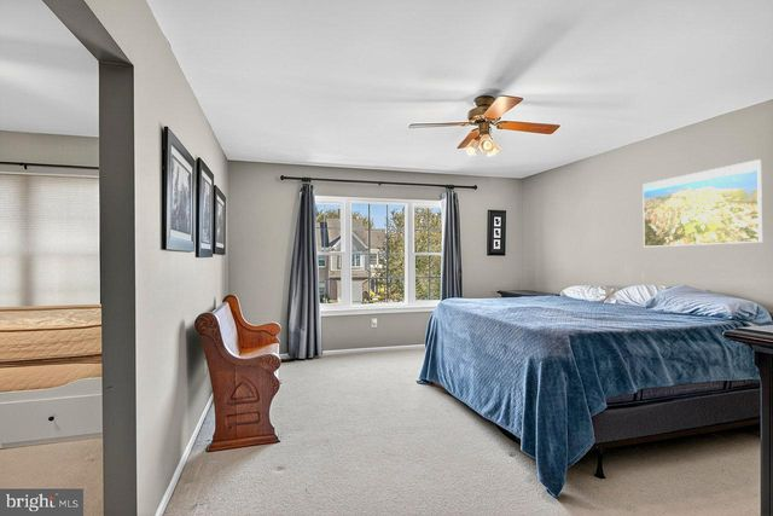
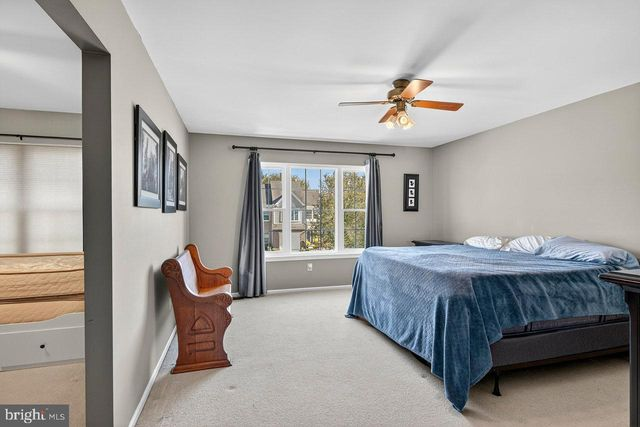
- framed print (693, 209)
